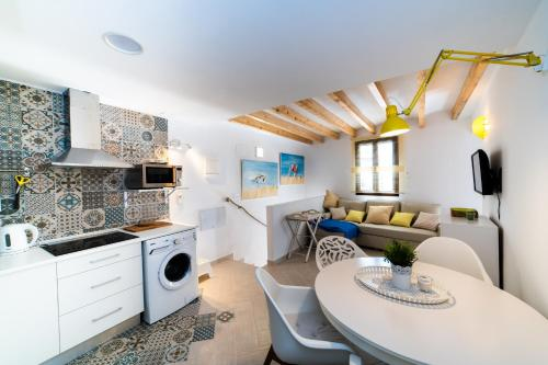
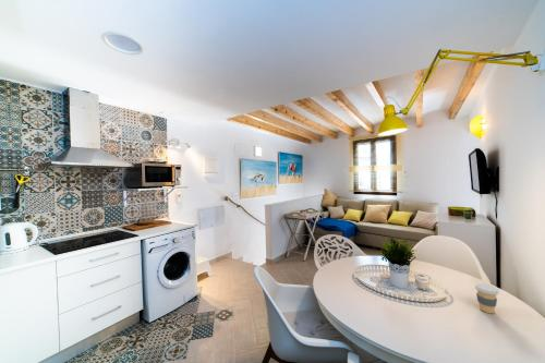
+ coffee cup (486, 299)
